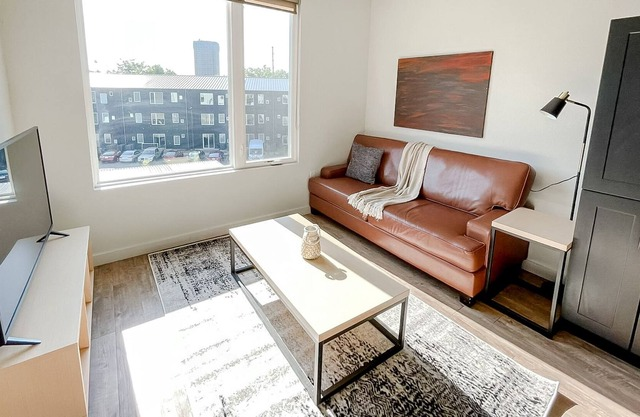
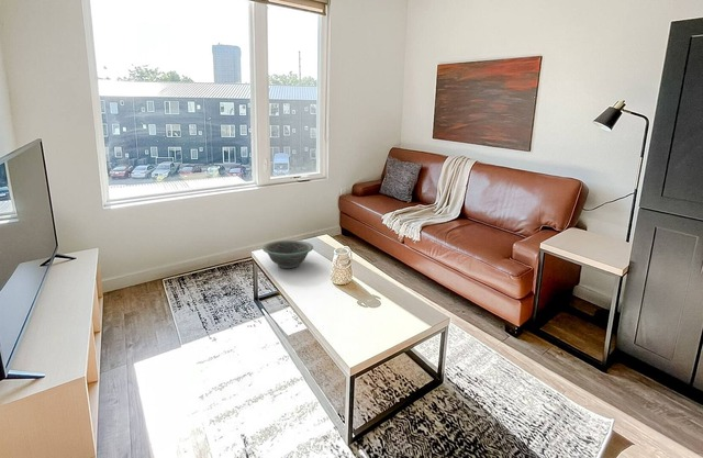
+ decorative bowl (288, 256)
